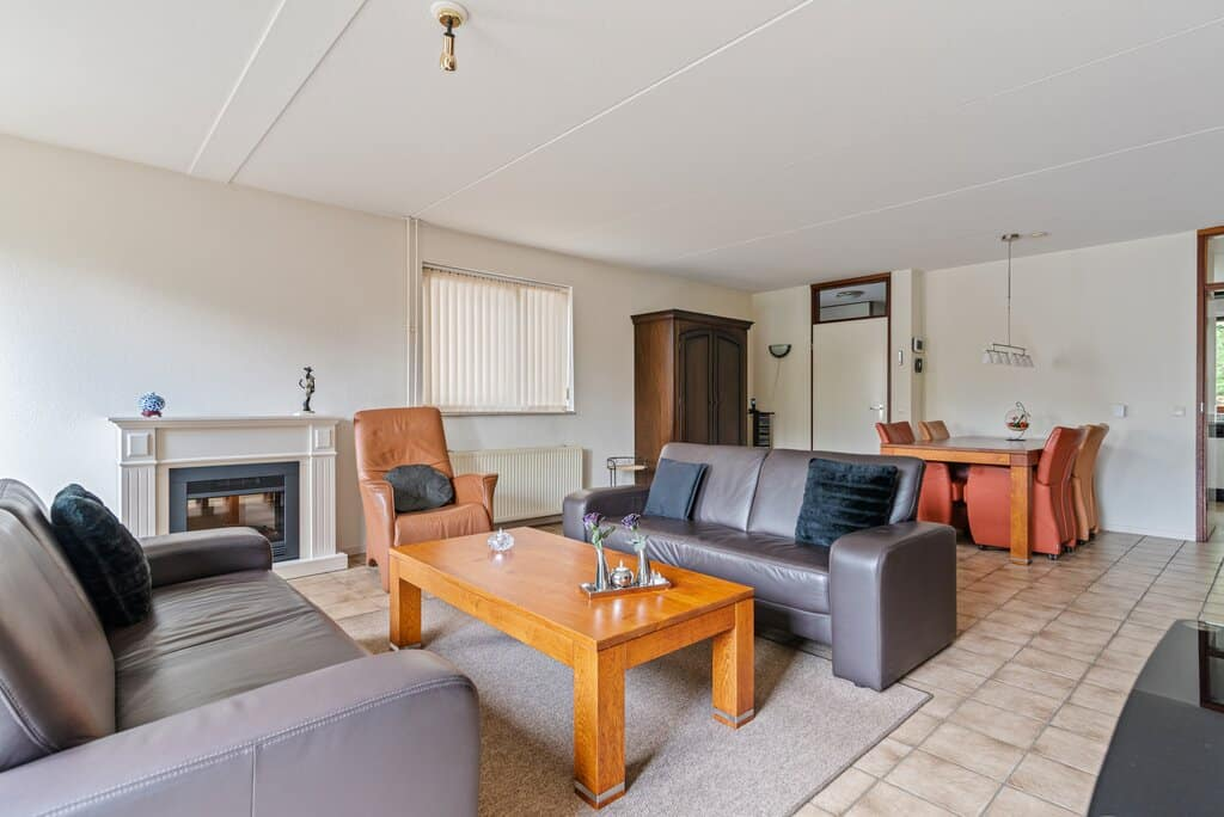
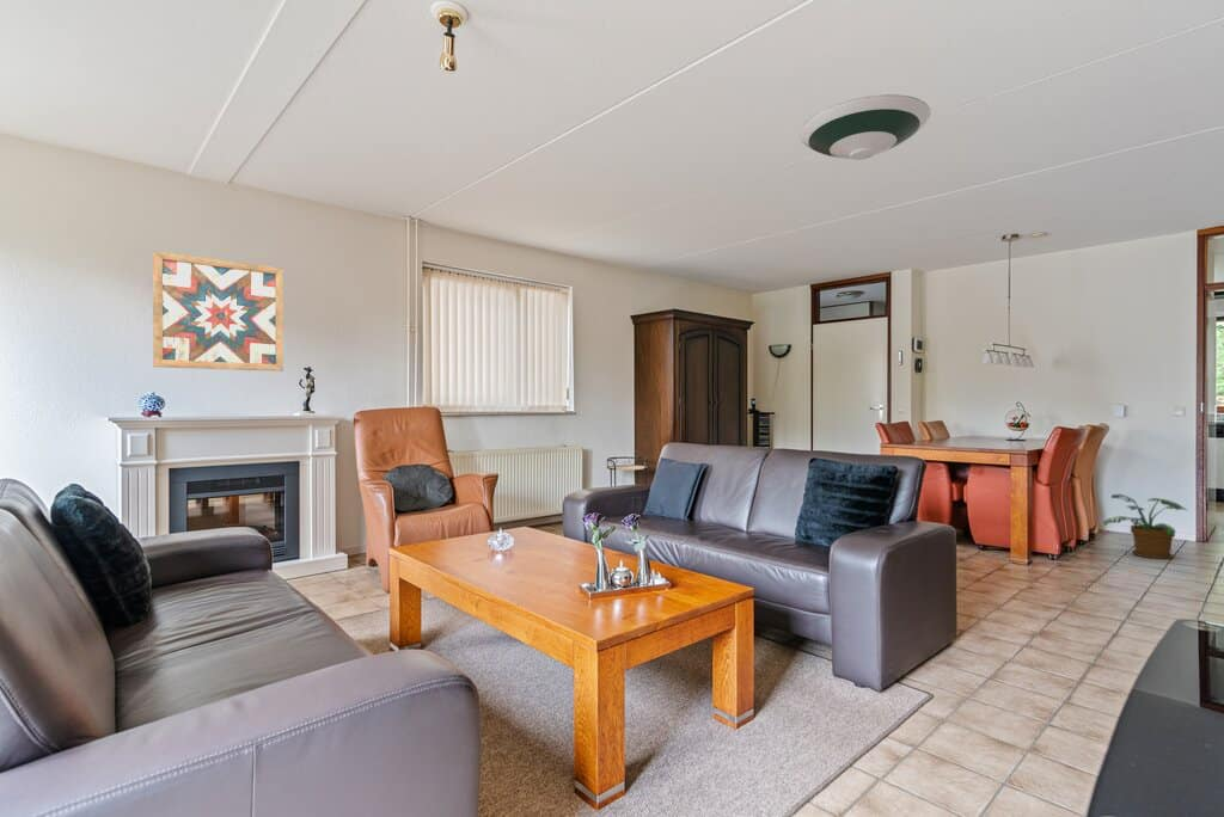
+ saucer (862, 140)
+ wall art (221, 314)
+ potted plant (1145, 526)
